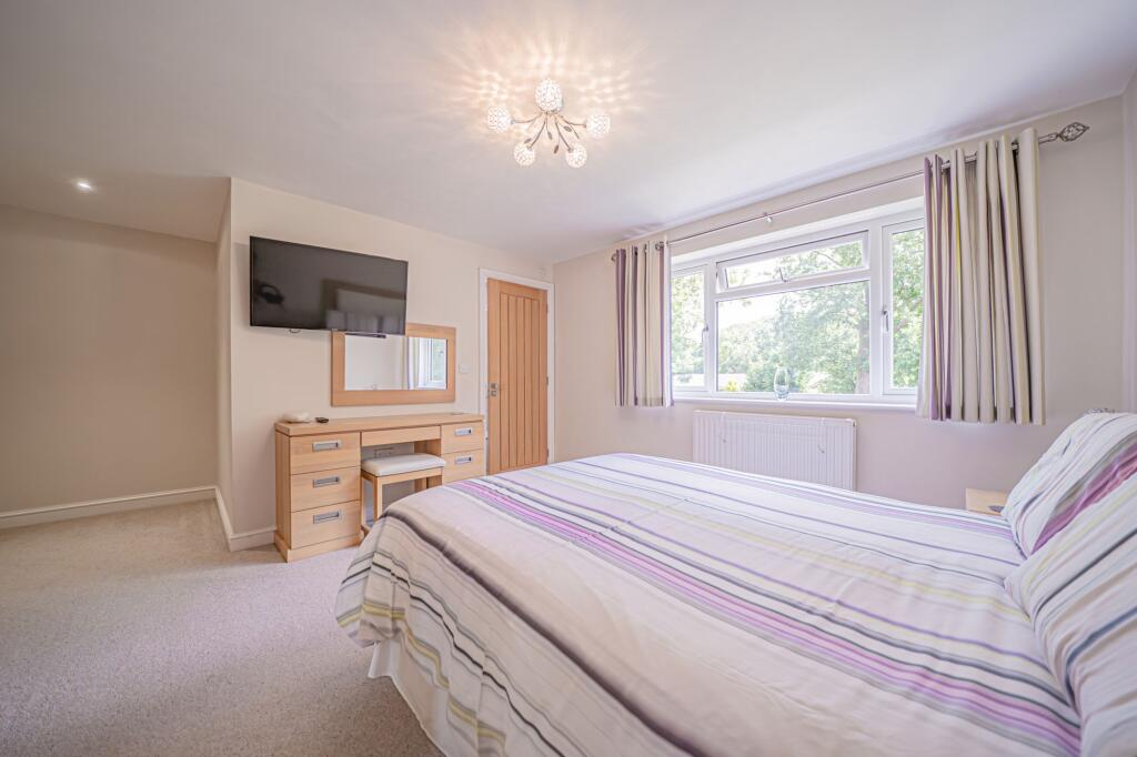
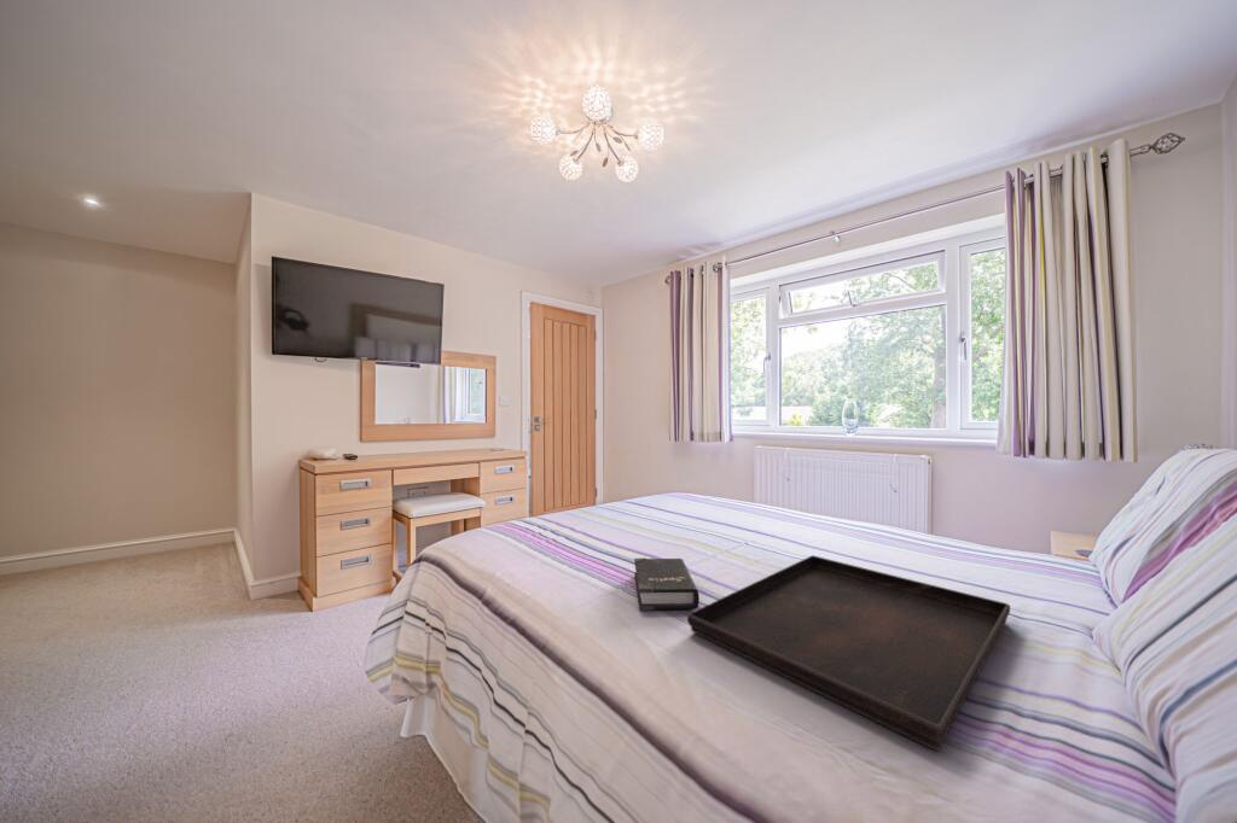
+ hardback book (663, 580)
+ serving tray (852, 618)
